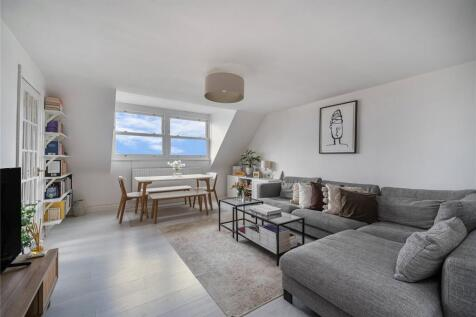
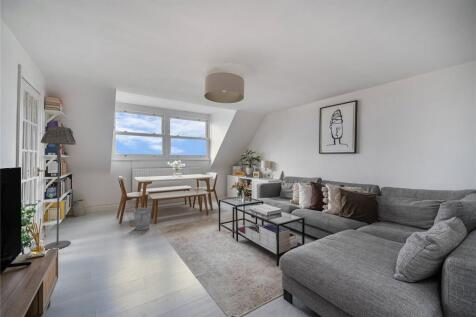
+ floor lamp (58, 186)
+ wastebasket (142, 218)
